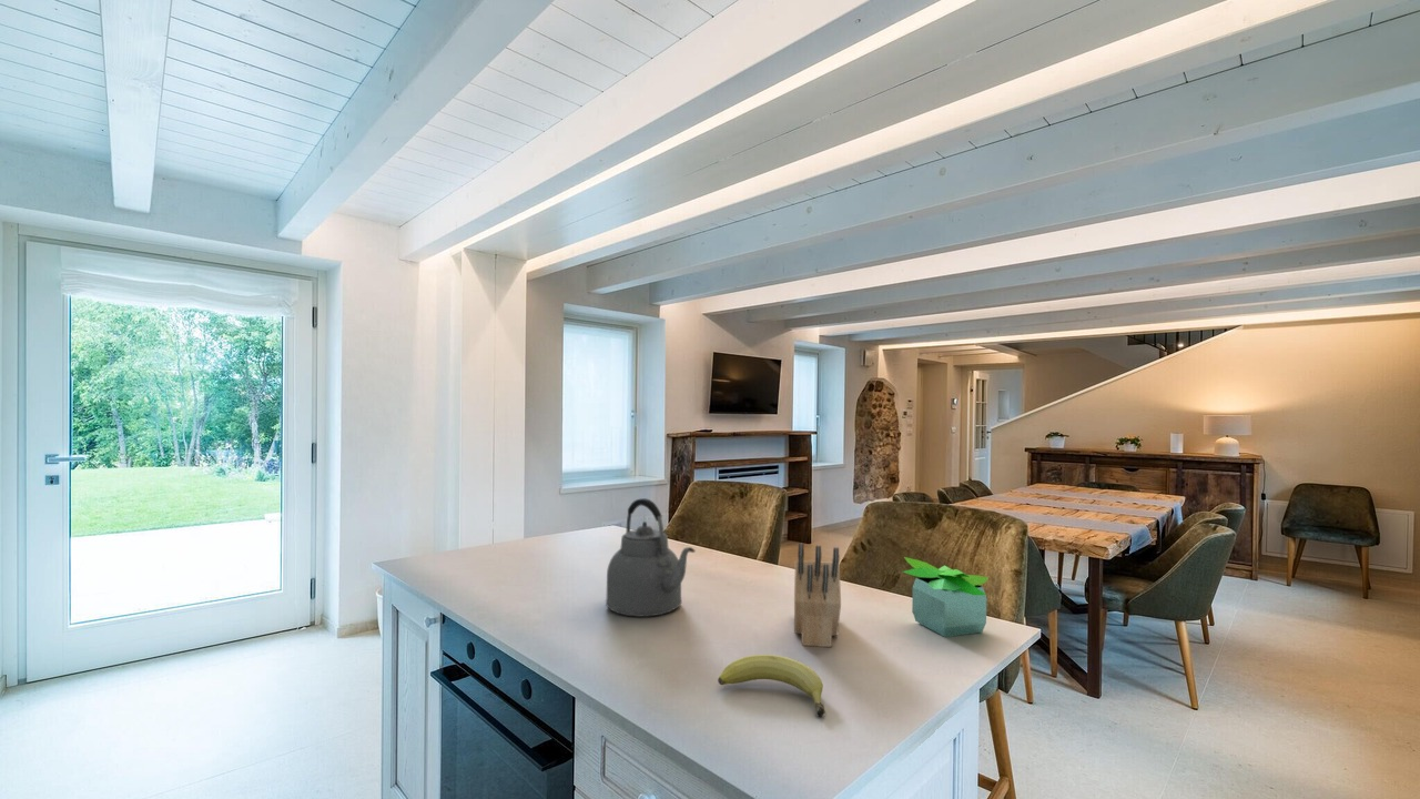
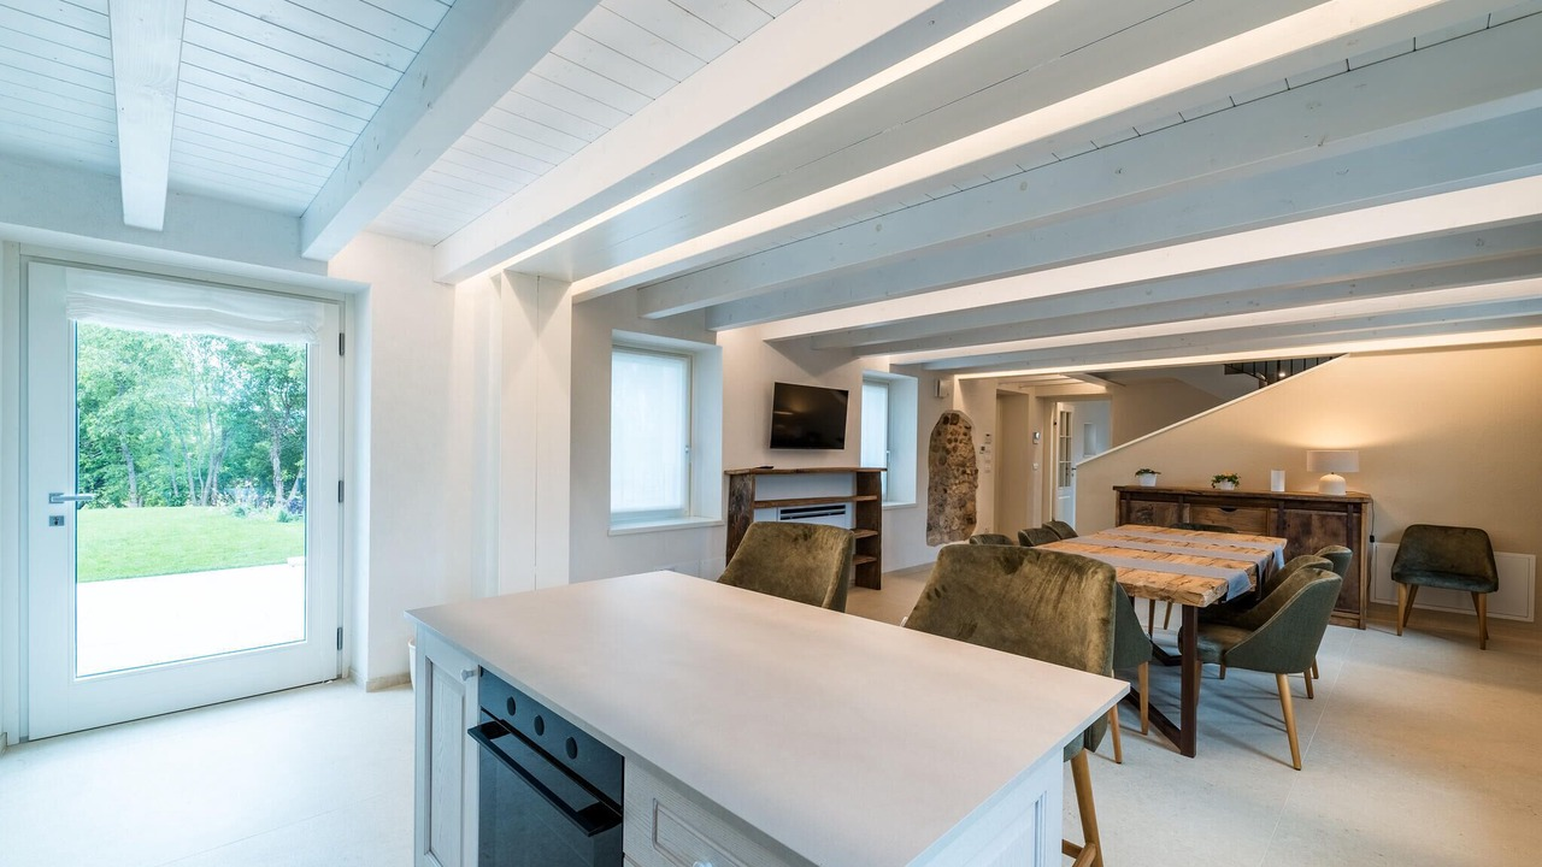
- potted plant (944, 595)
- fruit (778, 678)
- kettle (656, 555)
- knife block (816, 584)
